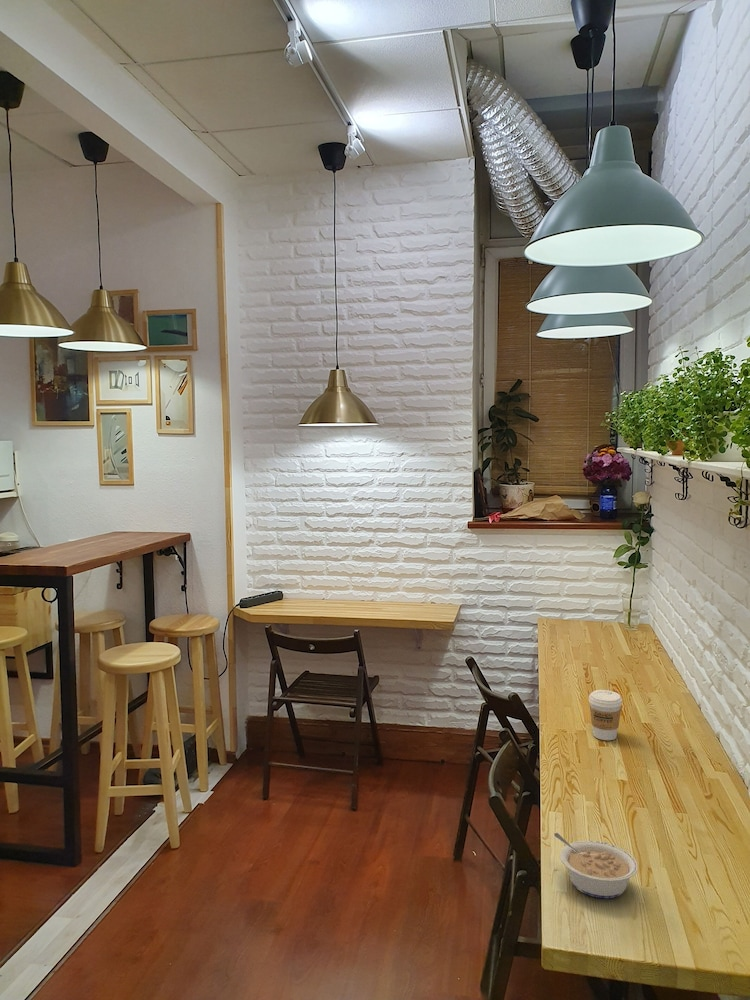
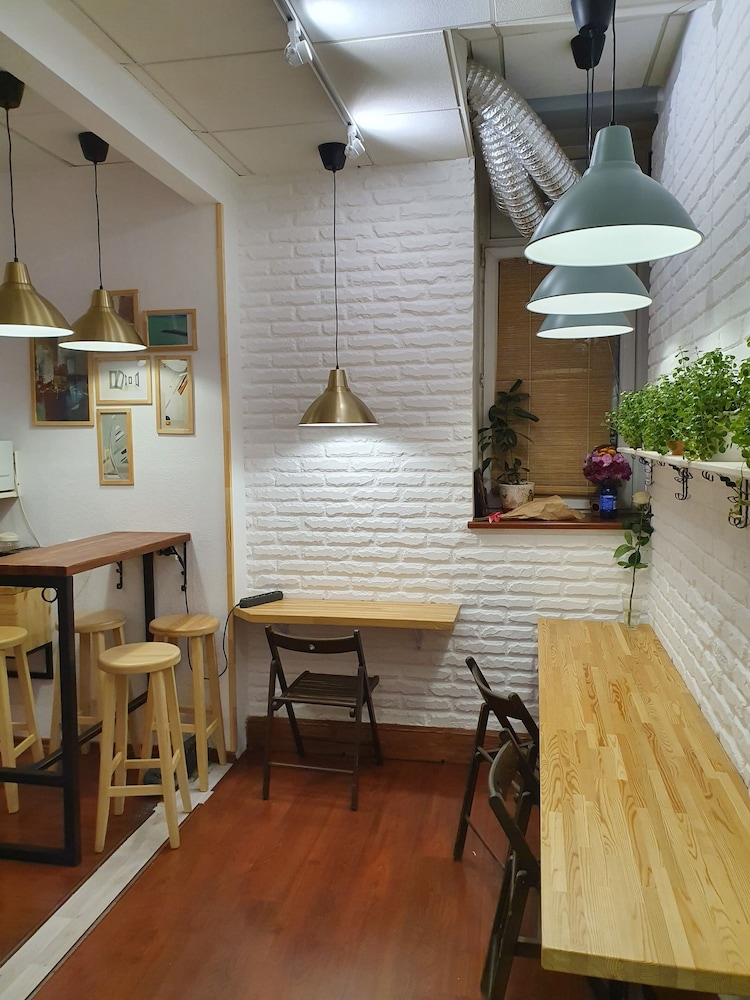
- legume (594, 869)
- coffee cup (605, 714)
